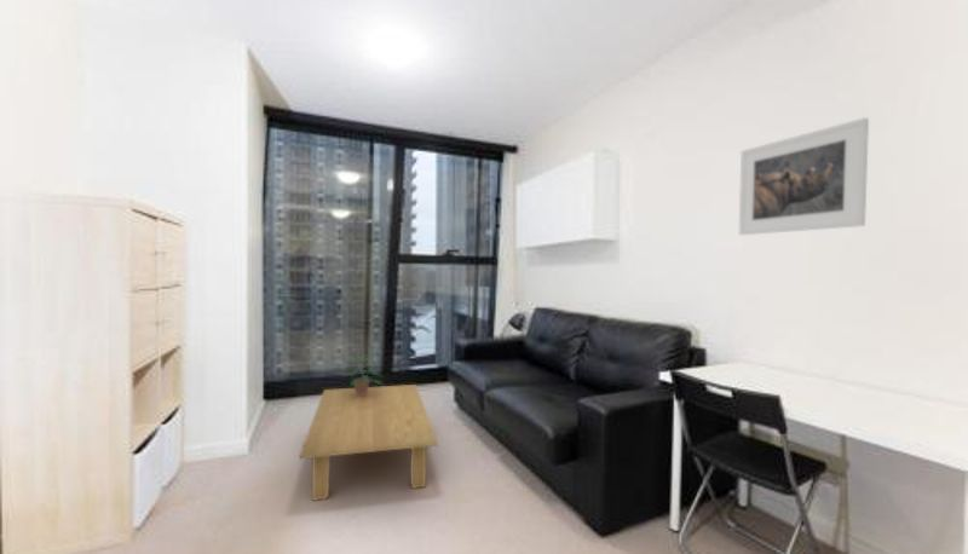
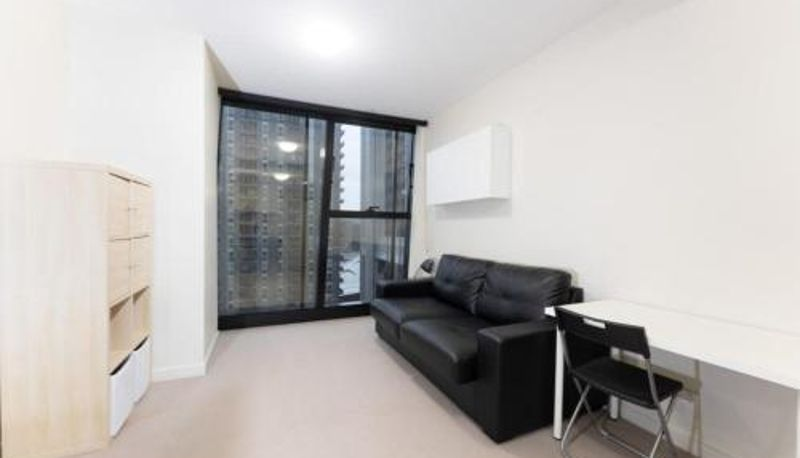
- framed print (795, 184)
- potted plant (362, 373)
- coffee table (370, 432)
